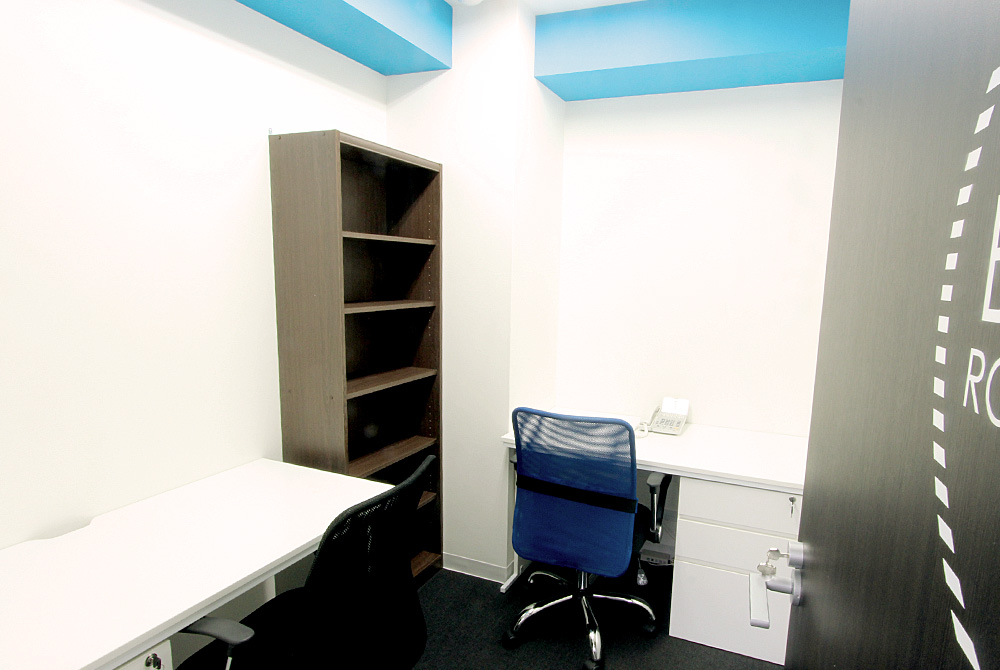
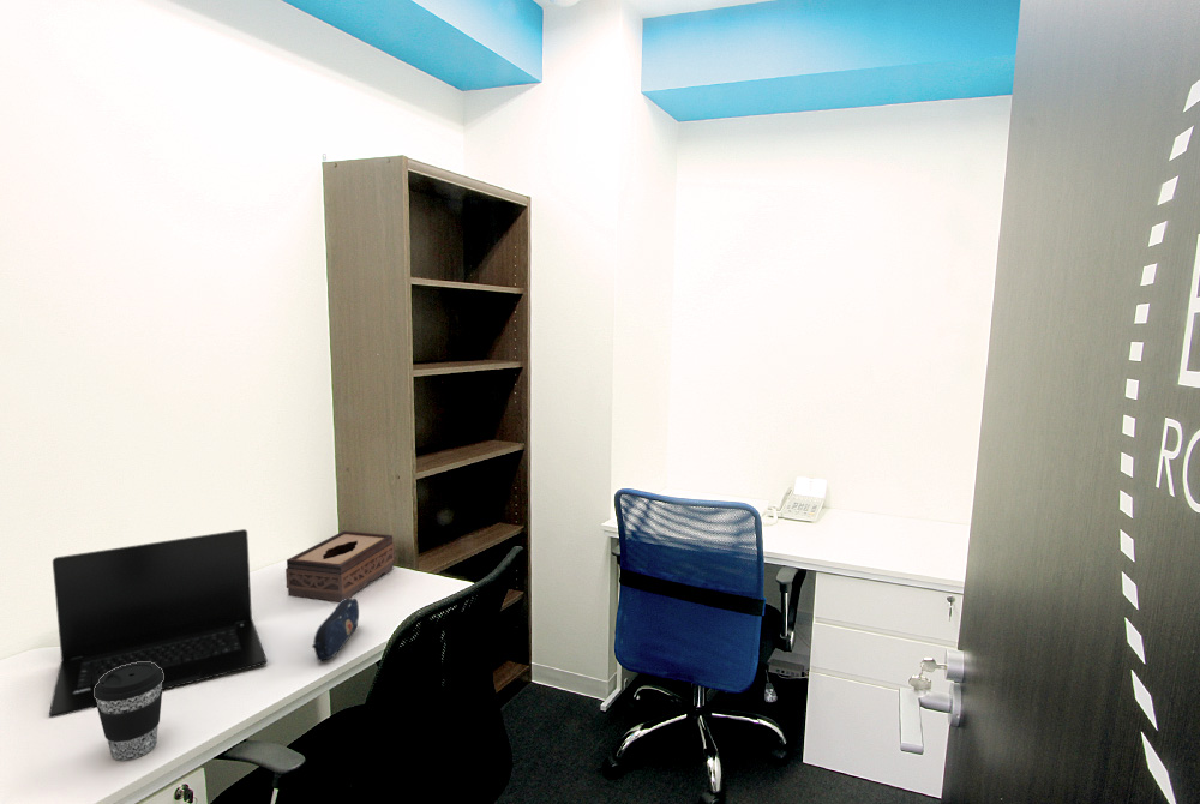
+ laptop (161, 611)
+ pencil case (338, 628)
+ tissue box (342, 564)
+ coffee cup (131, 712)
